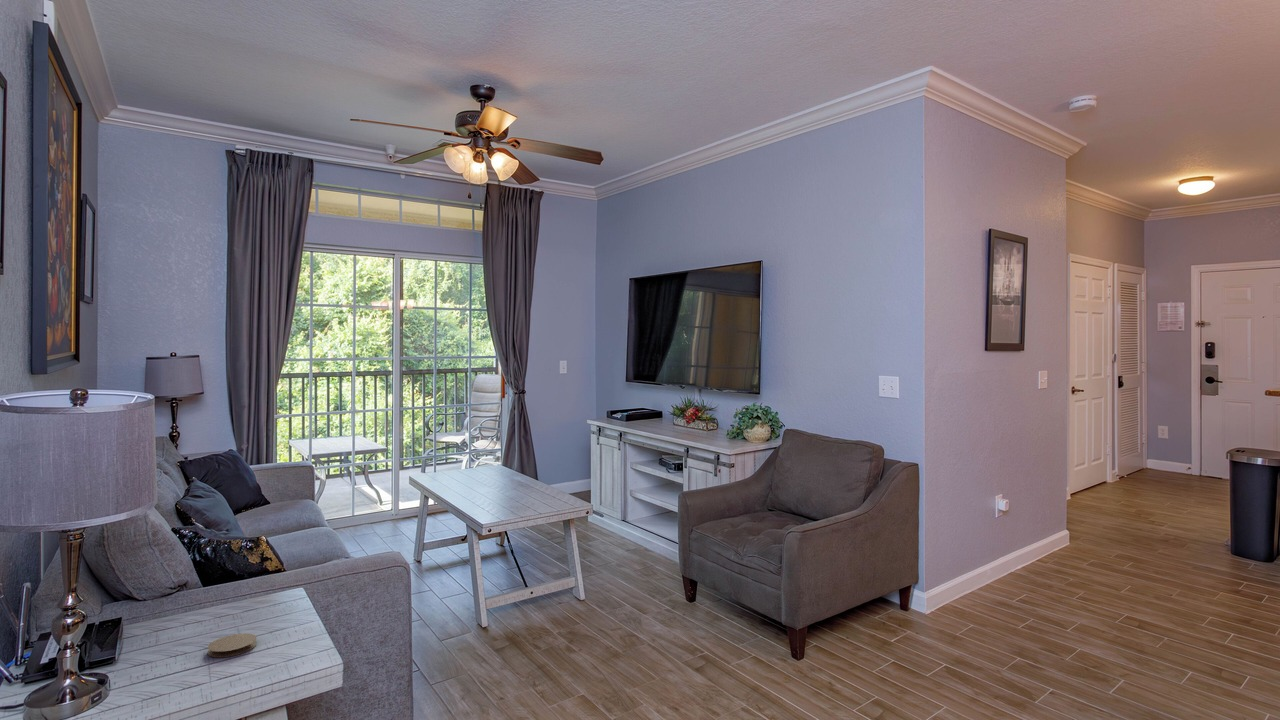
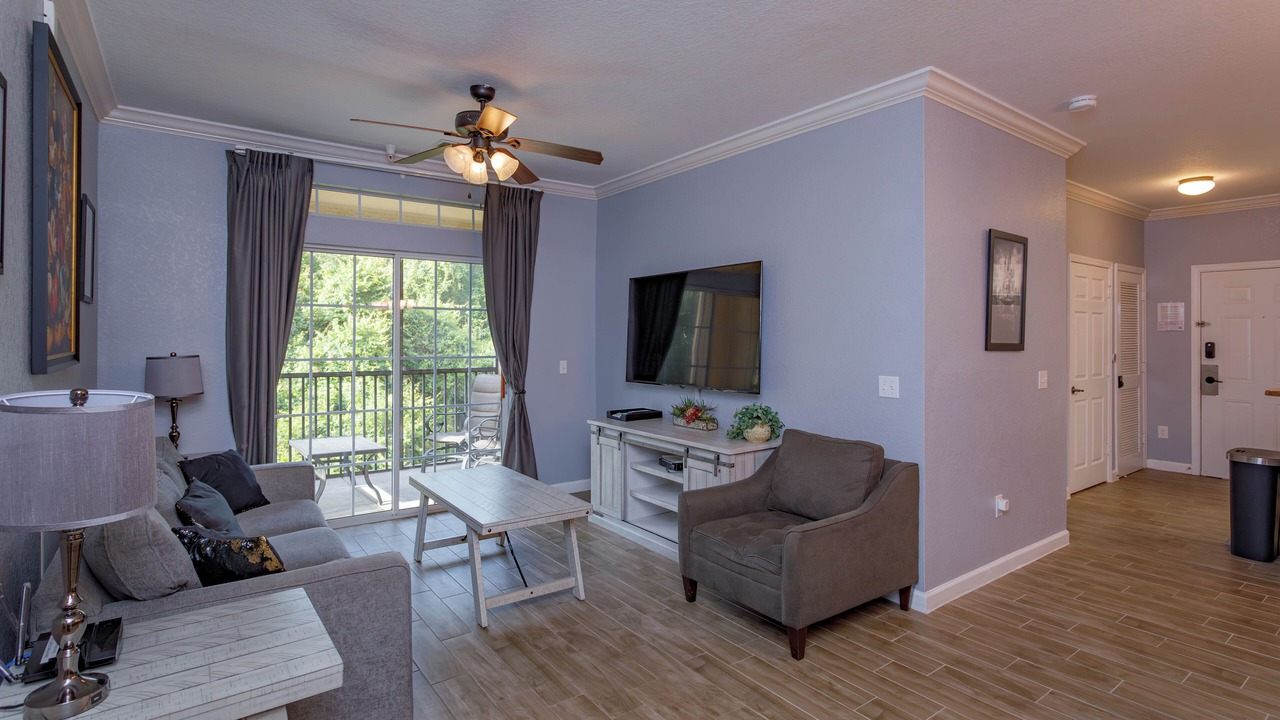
- coaster (232, 645)
